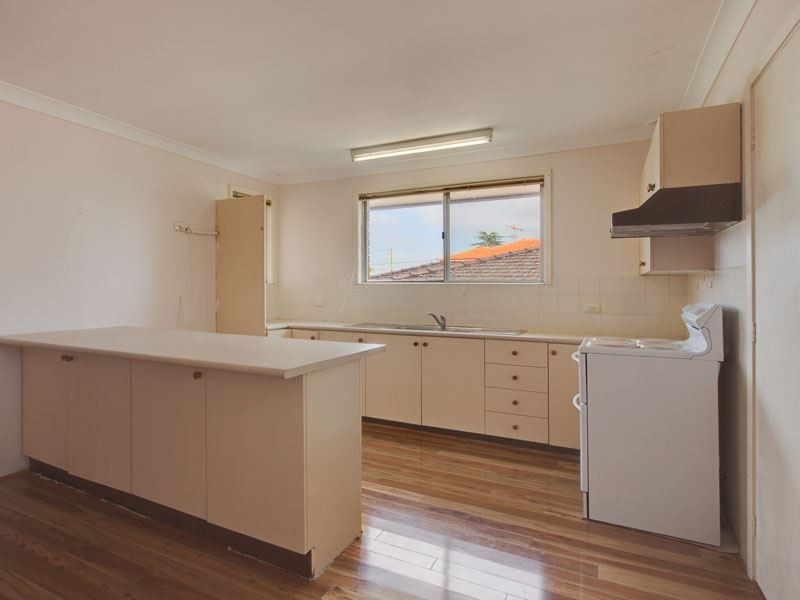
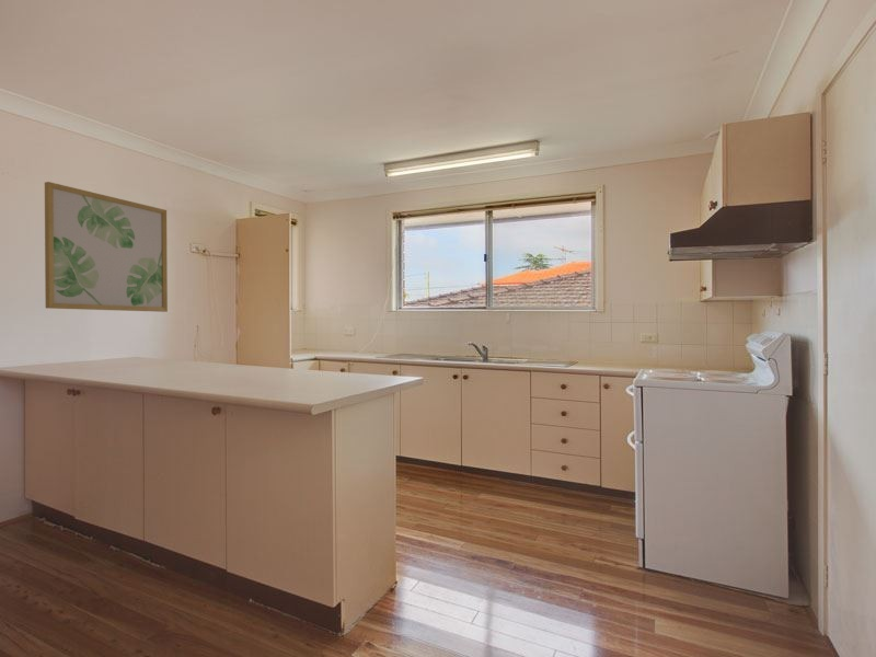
+ wall art (112, 253)
